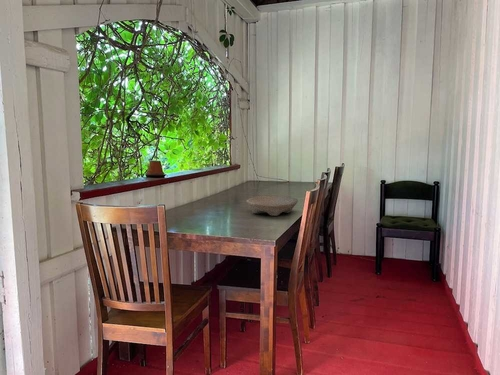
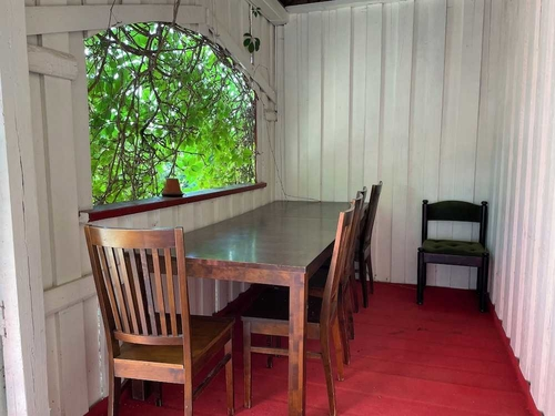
- bowl (272, 206)
